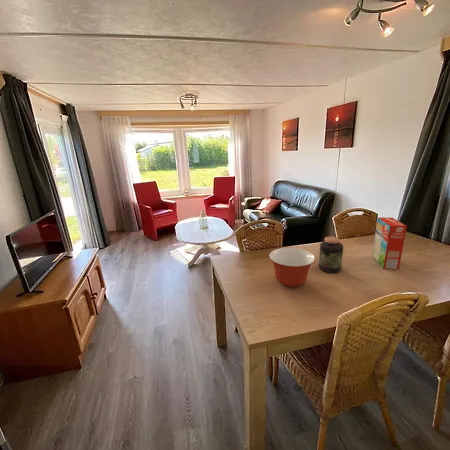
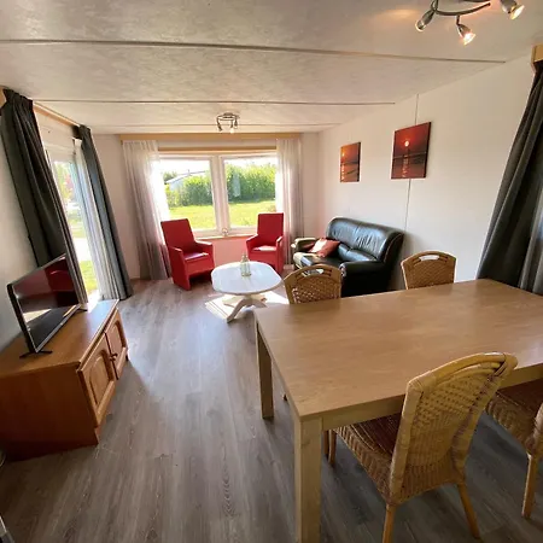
- mixing bowl (290, 268)
- cereal box (387, 242)
- jar (330, 253)
